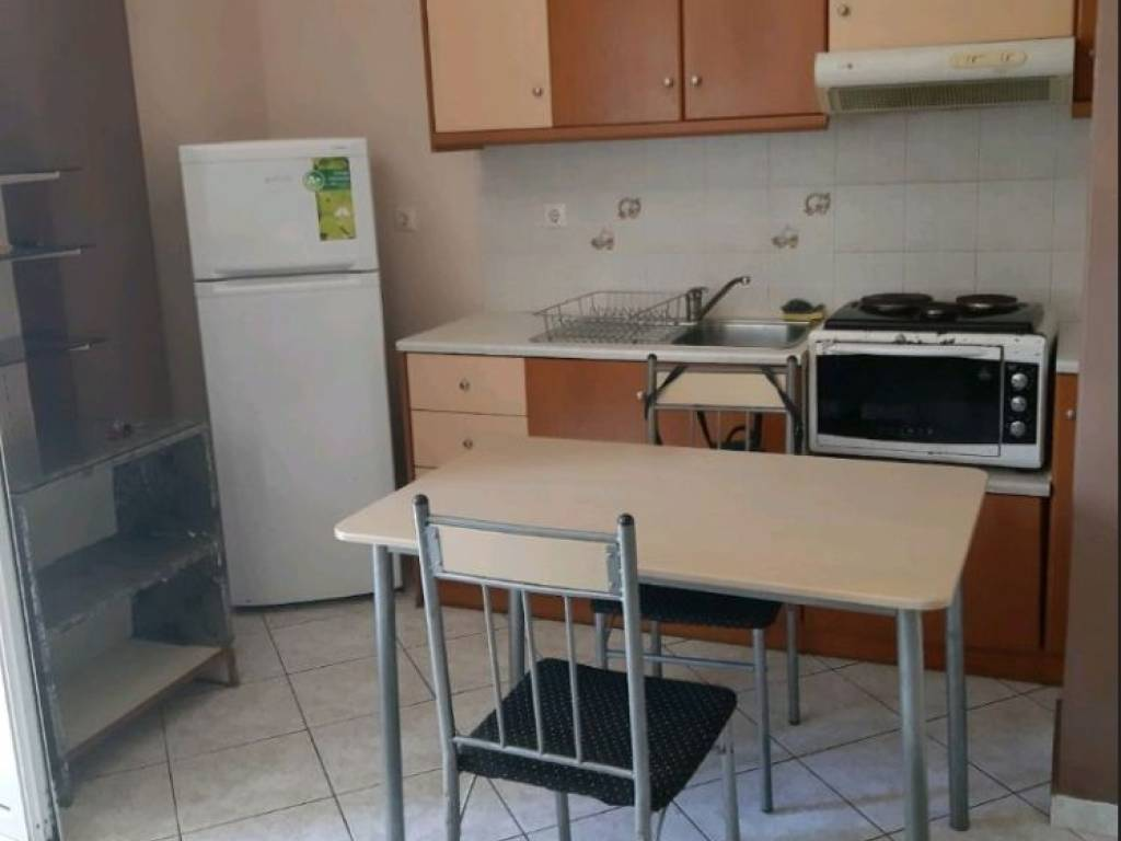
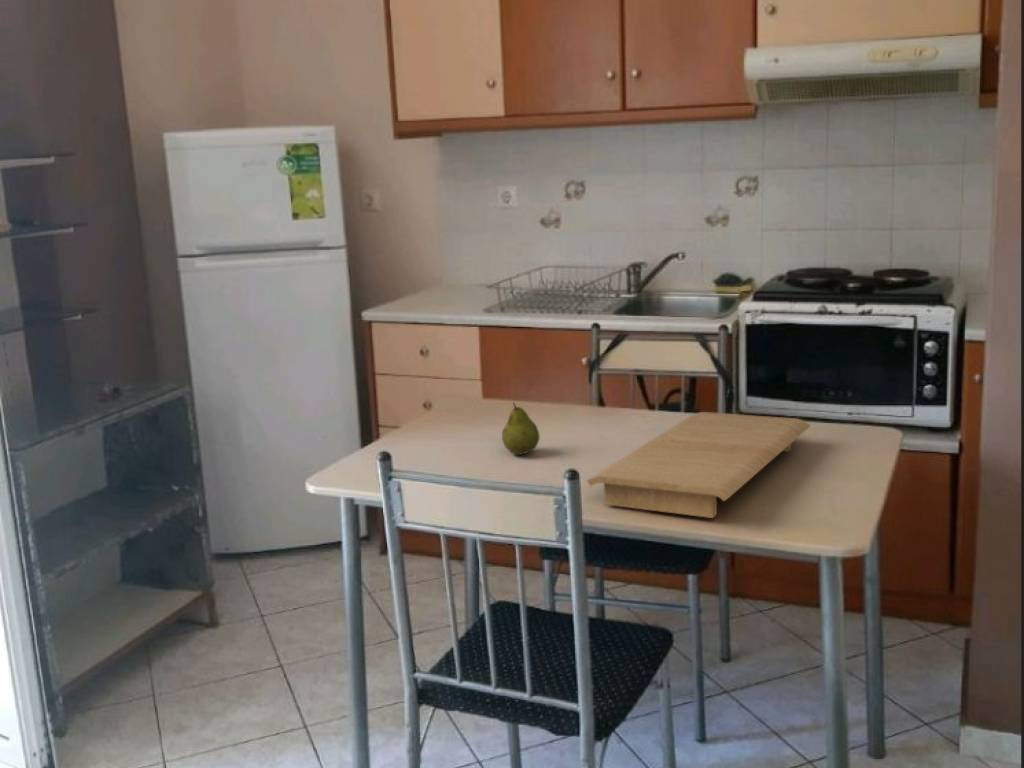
+ fruit (520, 427)
+ cutting board (707, 460)
